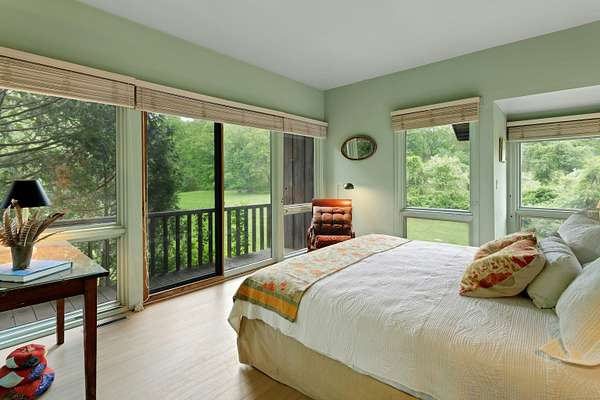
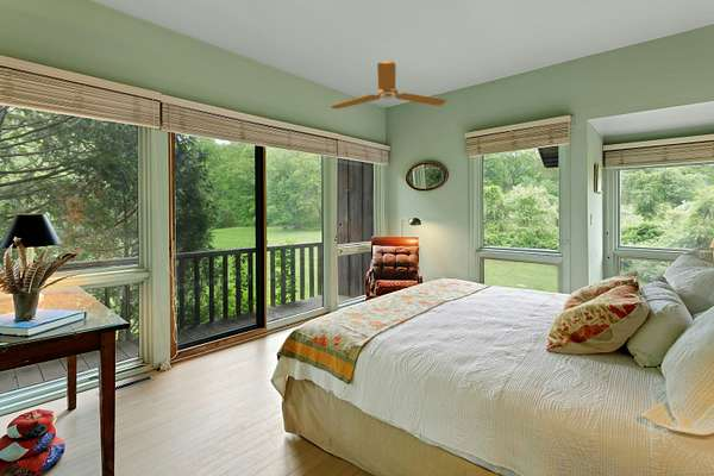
+ ceiling fan (387, 73)
